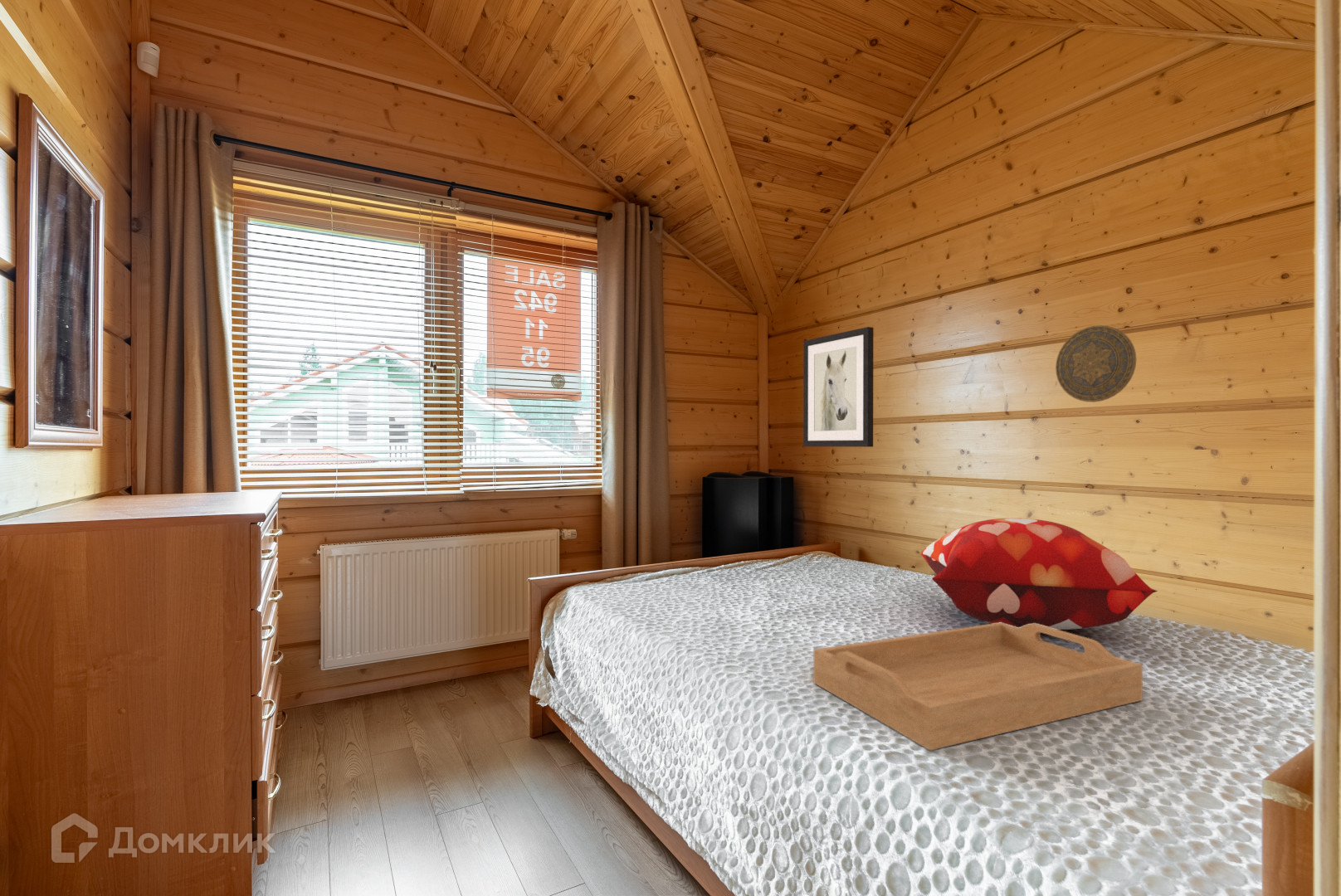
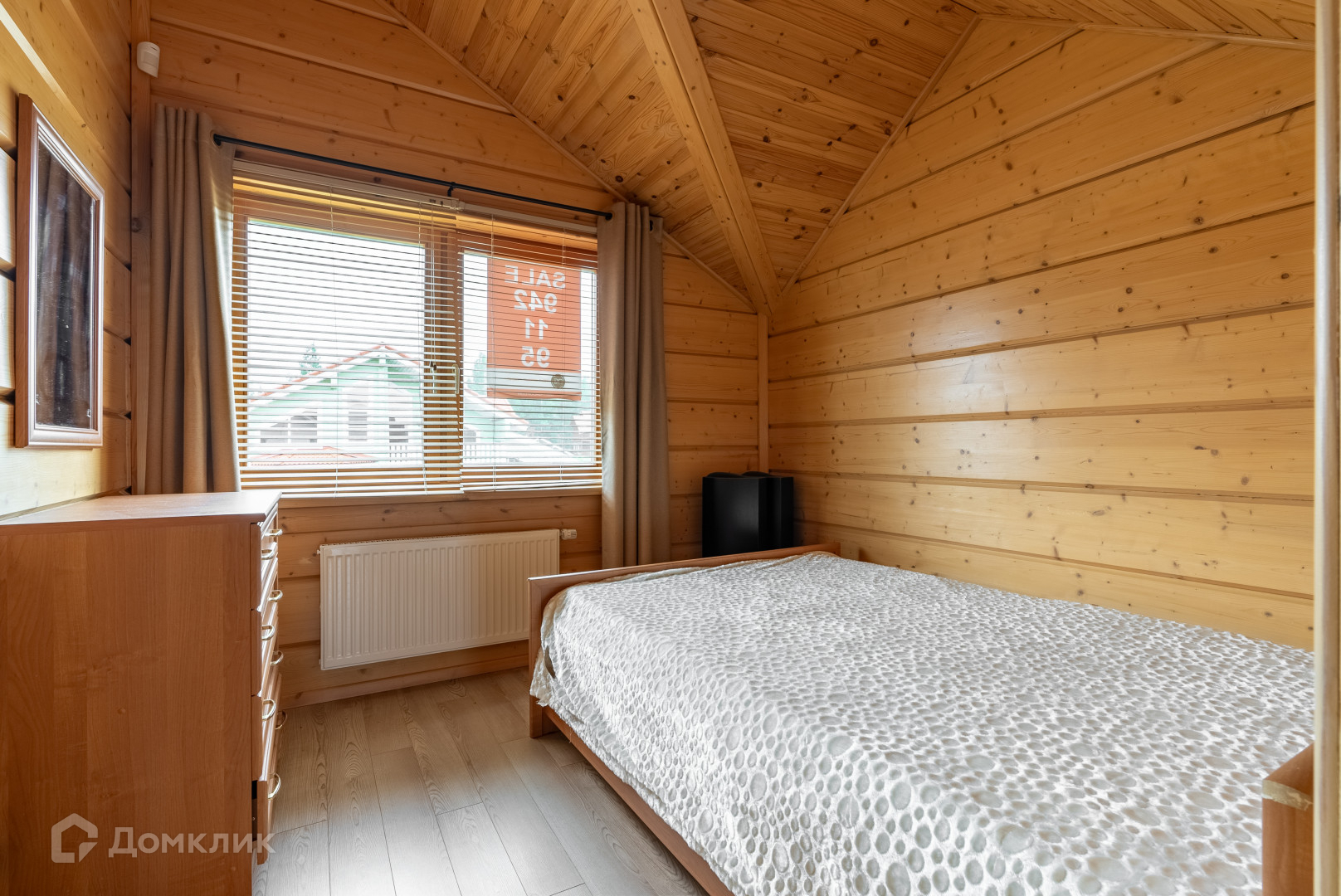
- wall art (836, 390)
- serving tray (972, 669)
- decorative plate (1092, 363)
- decorative pillow (1022, 570)
